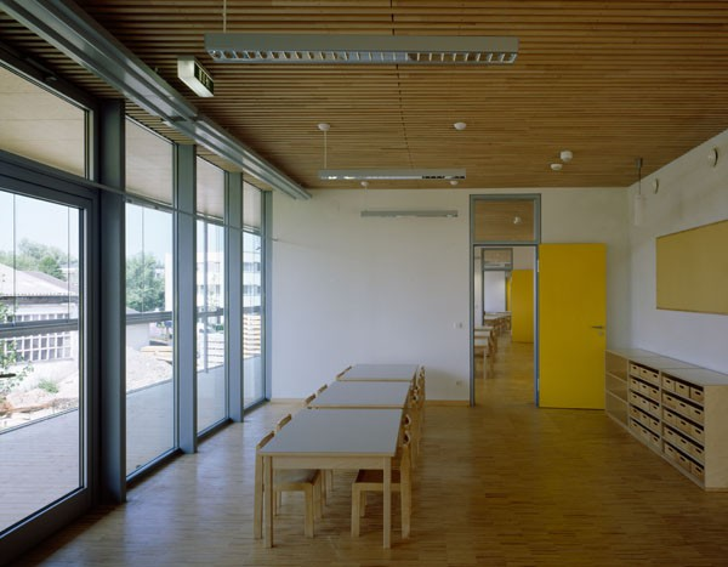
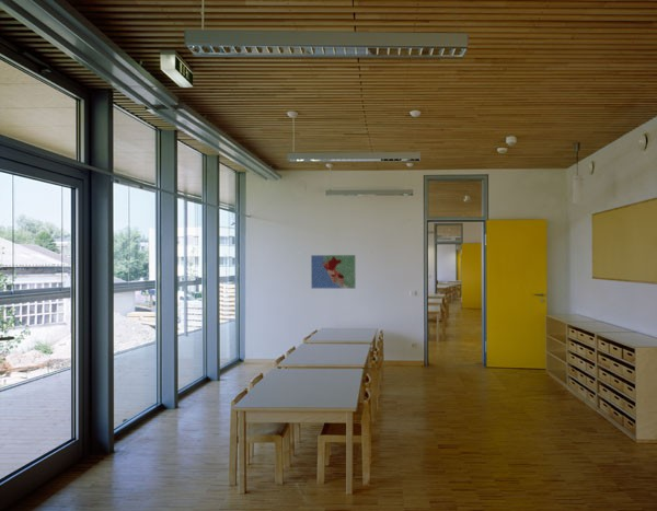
+ map (333, 271)
